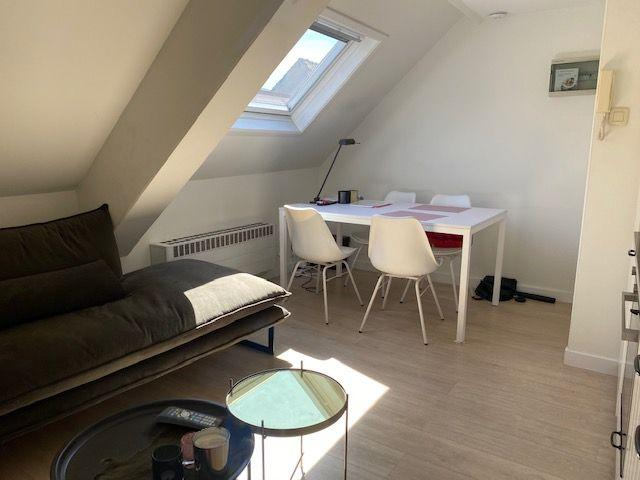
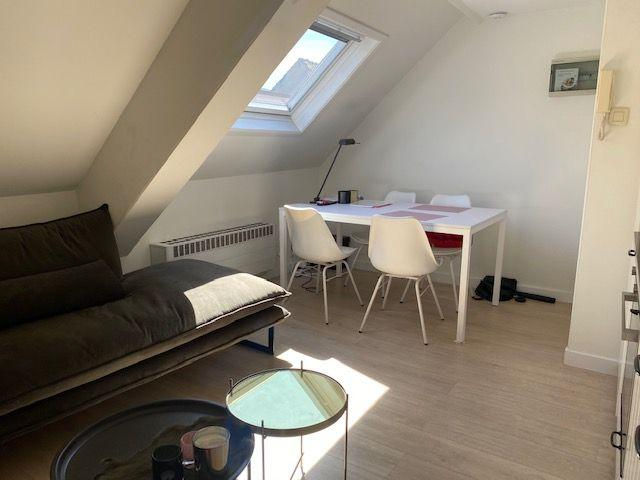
- remote control (188, 419)
